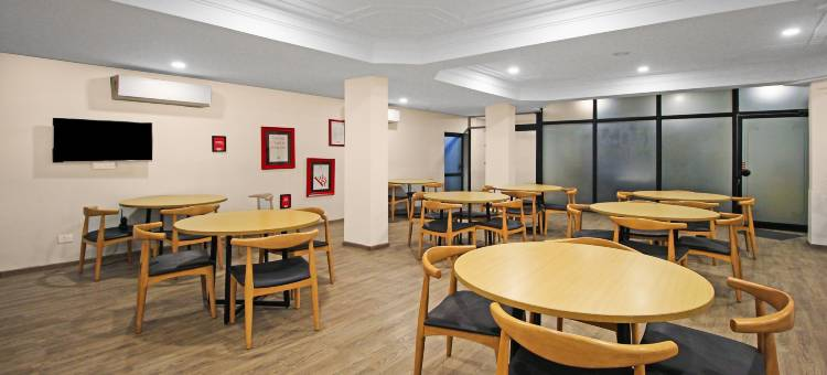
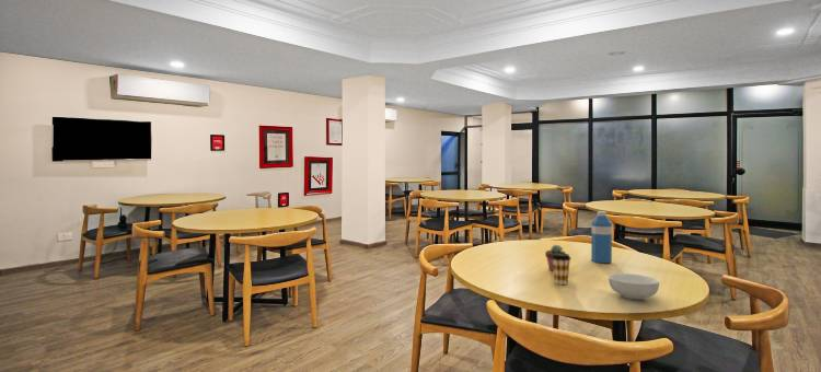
+ potted succulent (552, 258)
+ water bottle (601, 236)
+ coffee cup (560, 268)
+ cereal bowl (633, 287)
